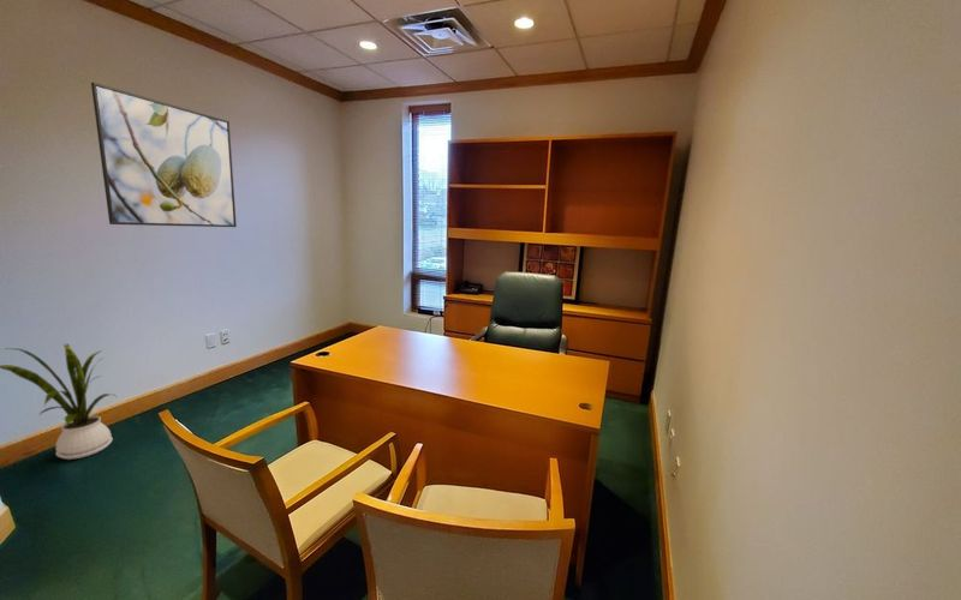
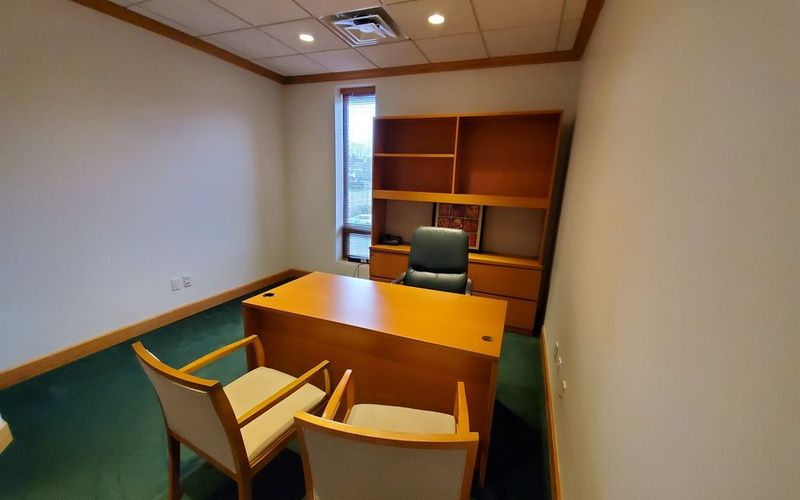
- house plant (68, 395)
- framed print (175, 167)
